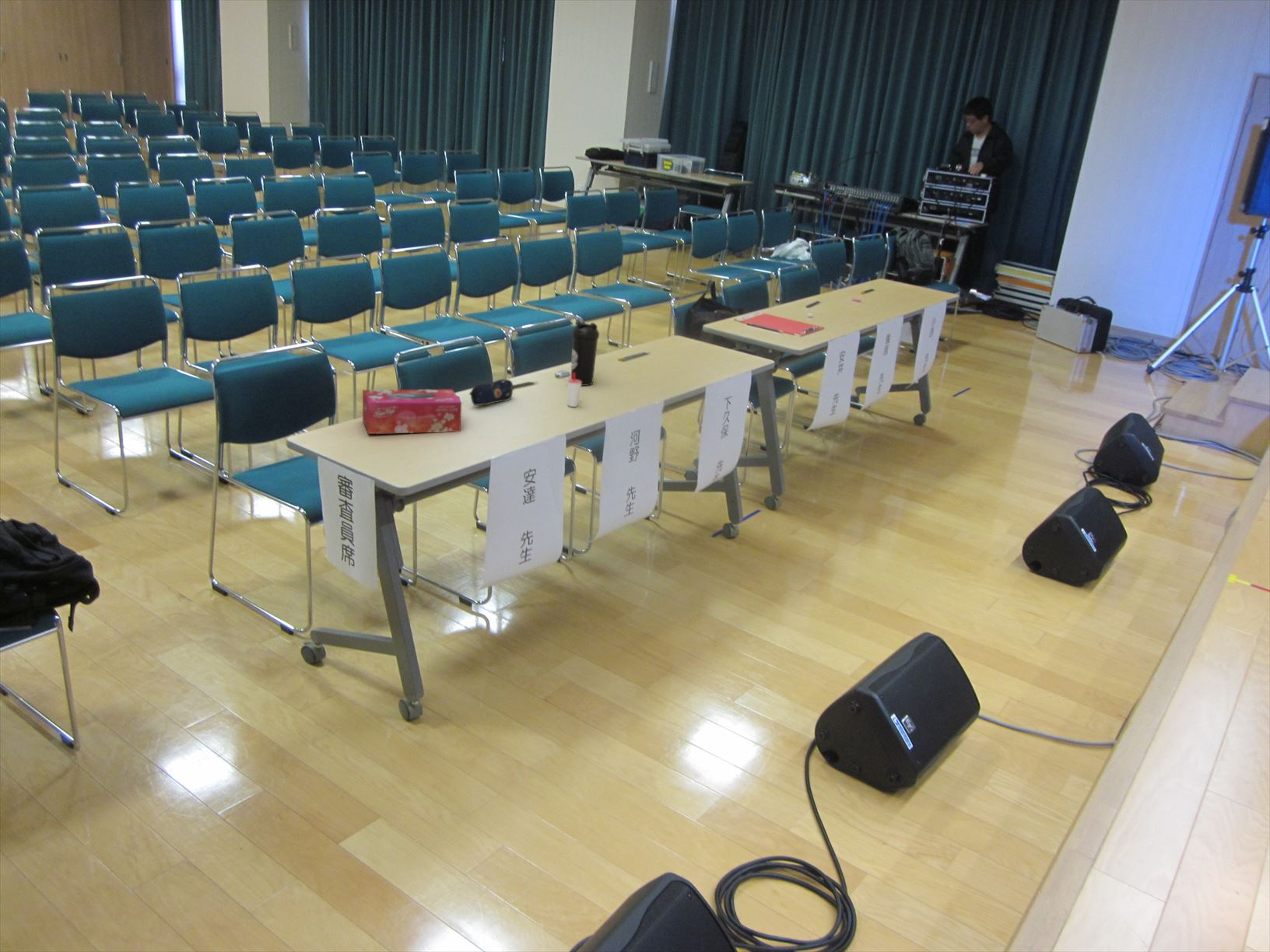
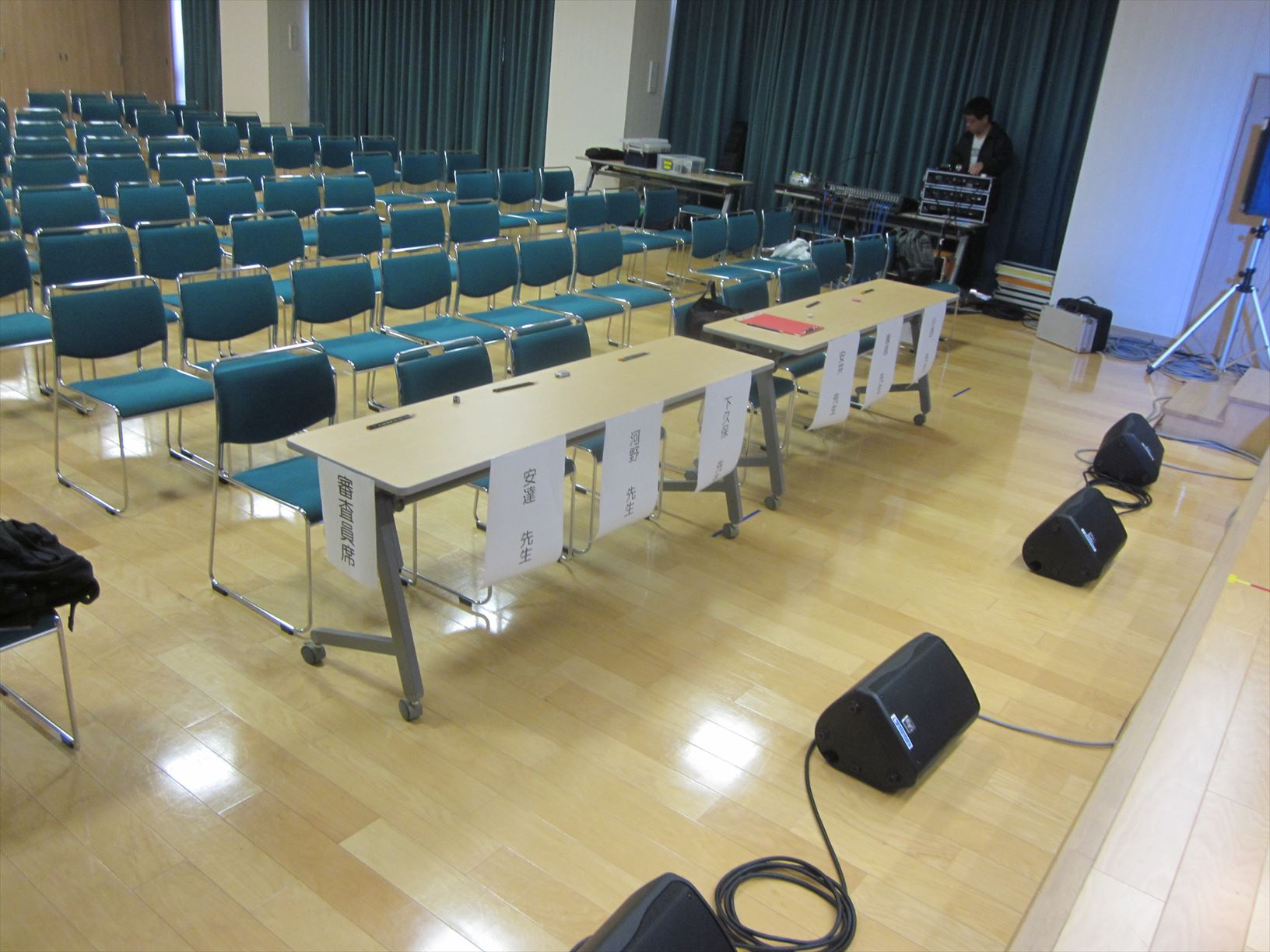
- pencil case (493, 392)
- water bottle (584, 353)
- cup (574, 389)
- tissue box (411, 411)
